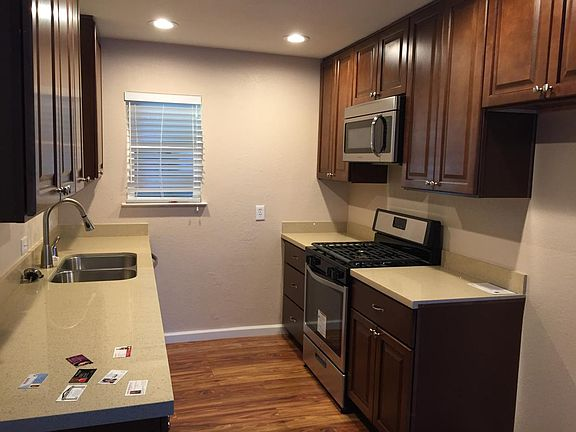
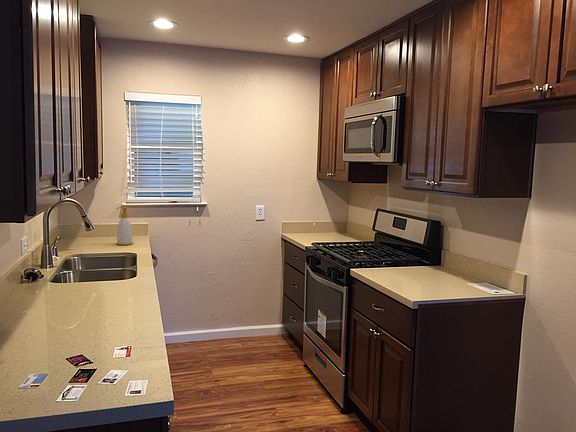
+ soap bottle (124, 225)
